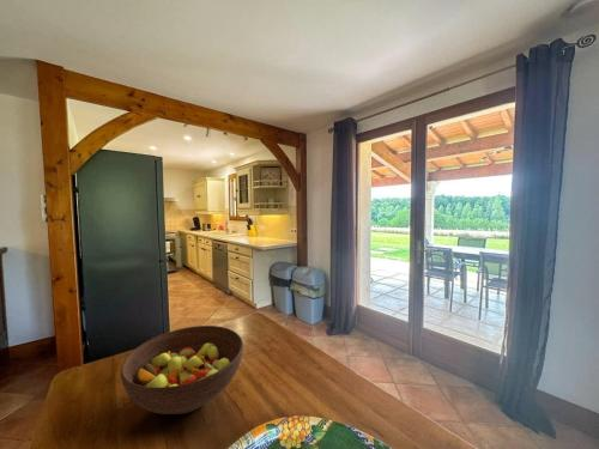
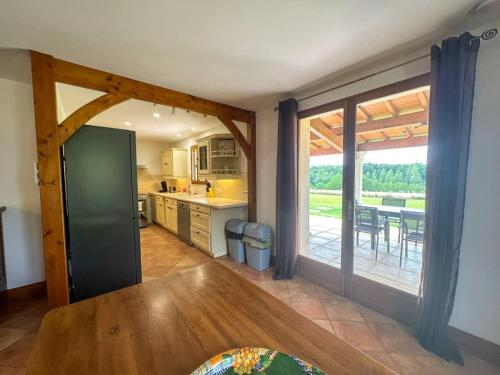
- fruit bowl (187, 374)
